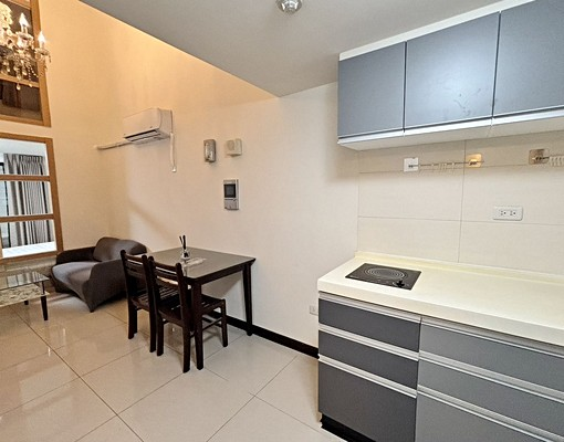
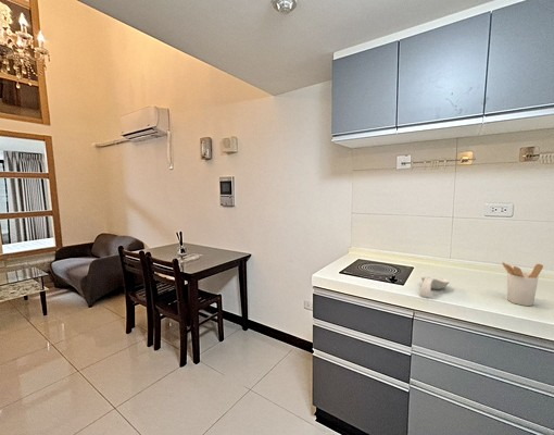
+ spoon rest (431, 283)
+ utensil holder (518, 282)
